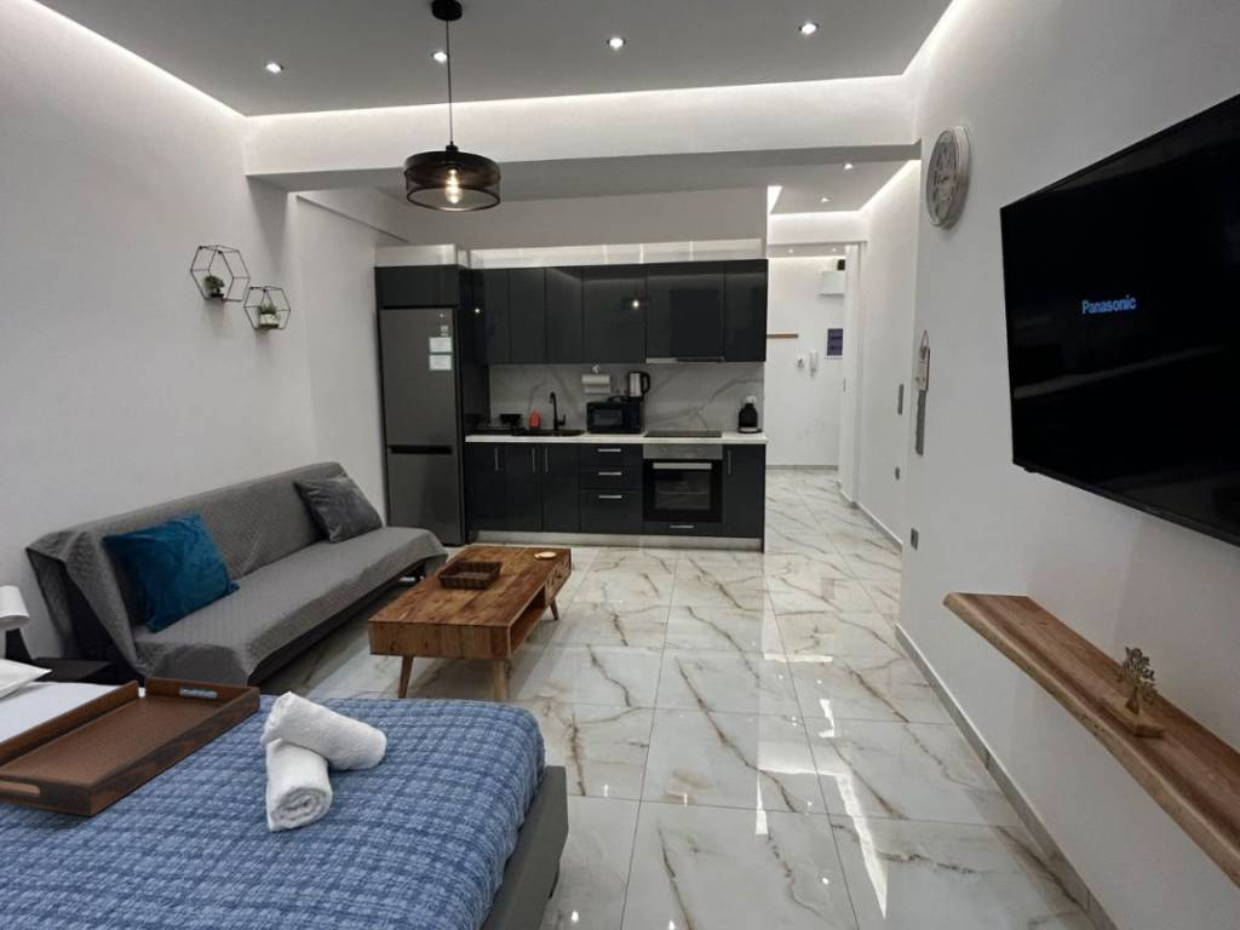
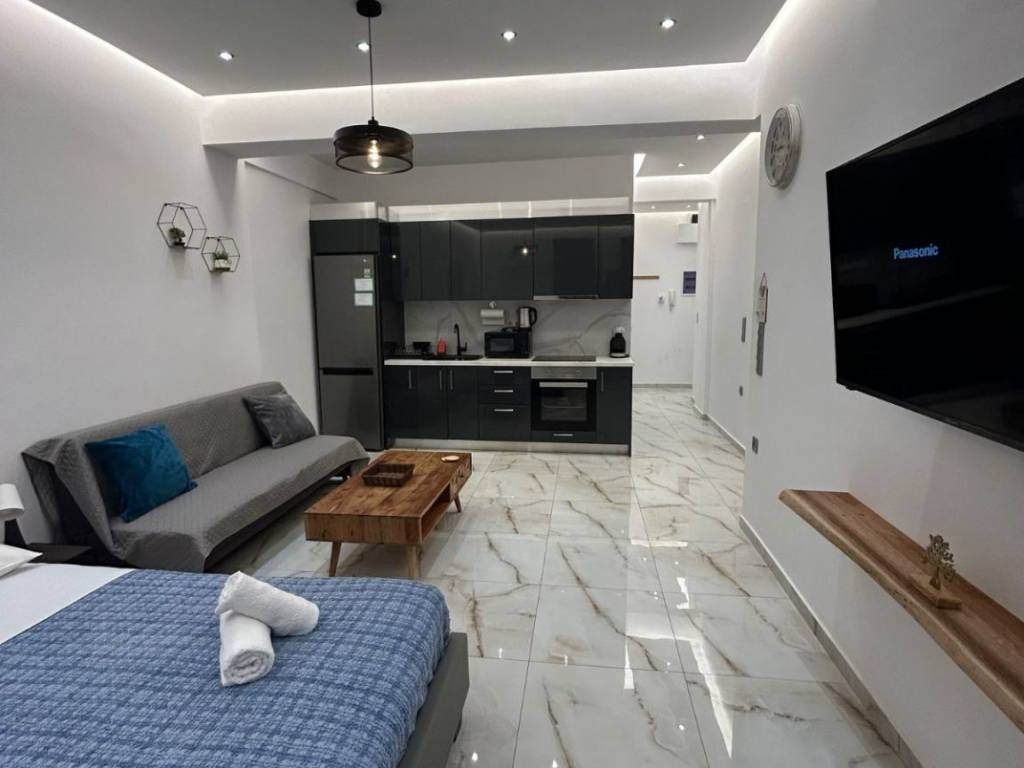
- serving tray (121, 734)
